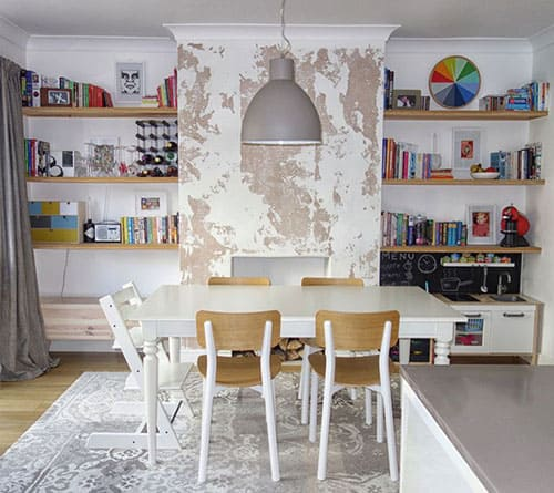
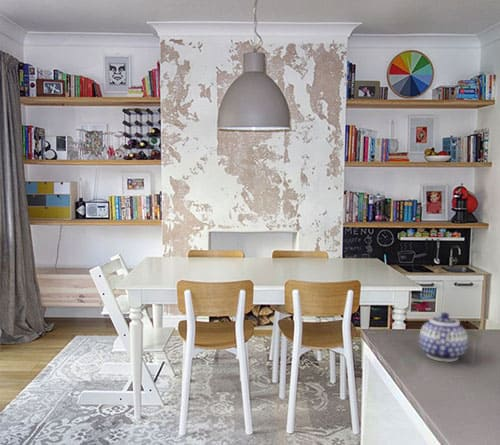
+ teapot (443, 334)
